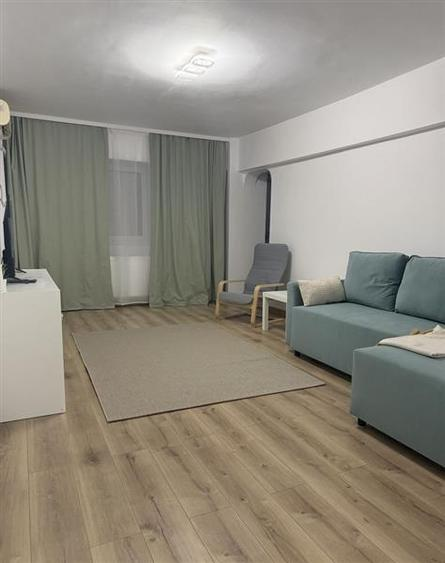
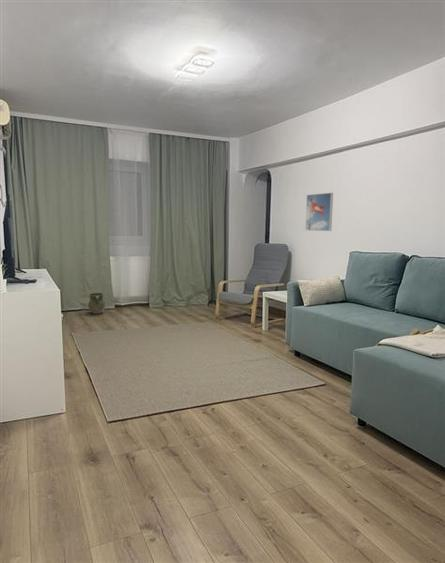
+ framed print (318, 212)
+ ceramic jug (96, 303)
